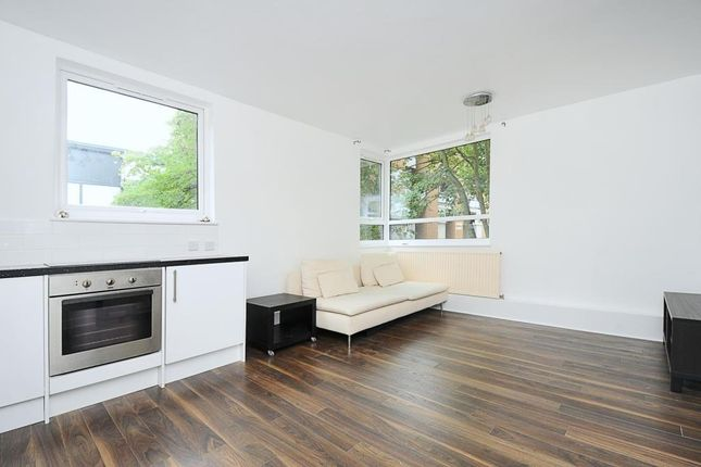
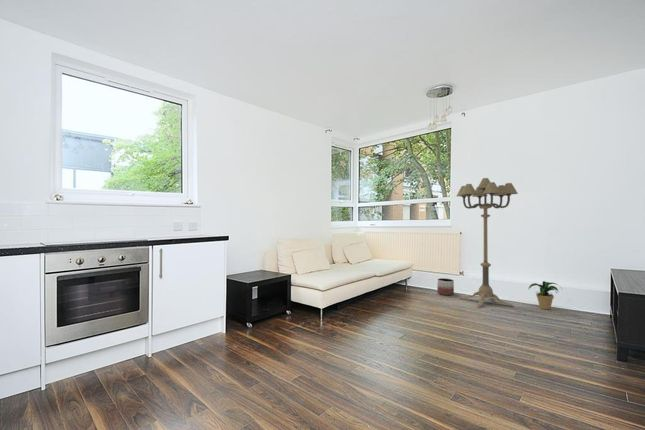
+ potted plant (545, 295)
+ floor lamp (485, 240)
+ planter (445, 286)
